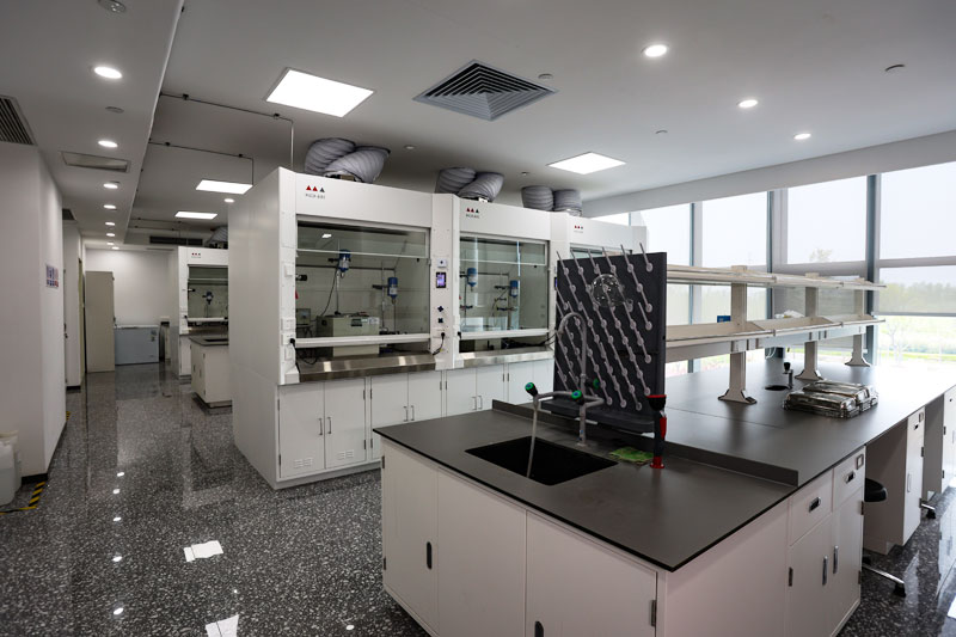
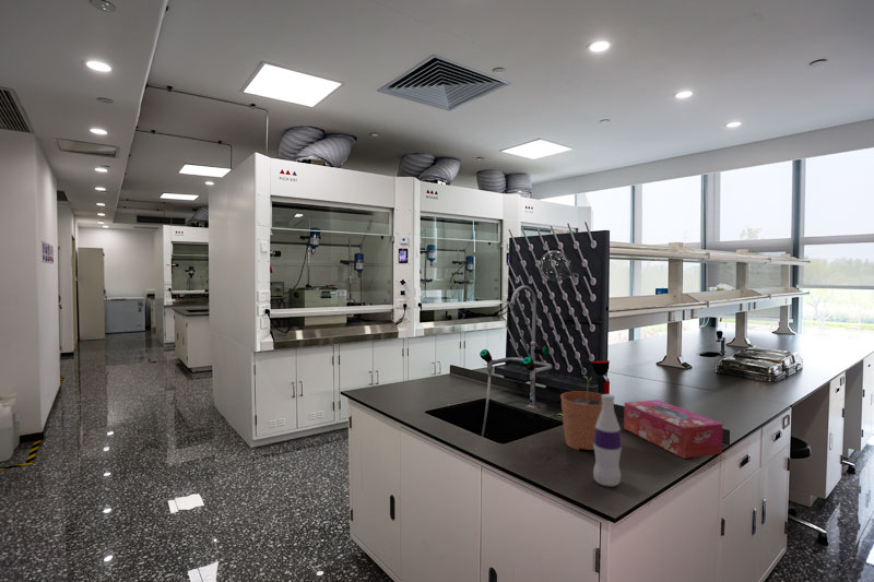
+ tissue box (669, 426)
+ plant pot (586, 408)
+ bottle (607, 438)
